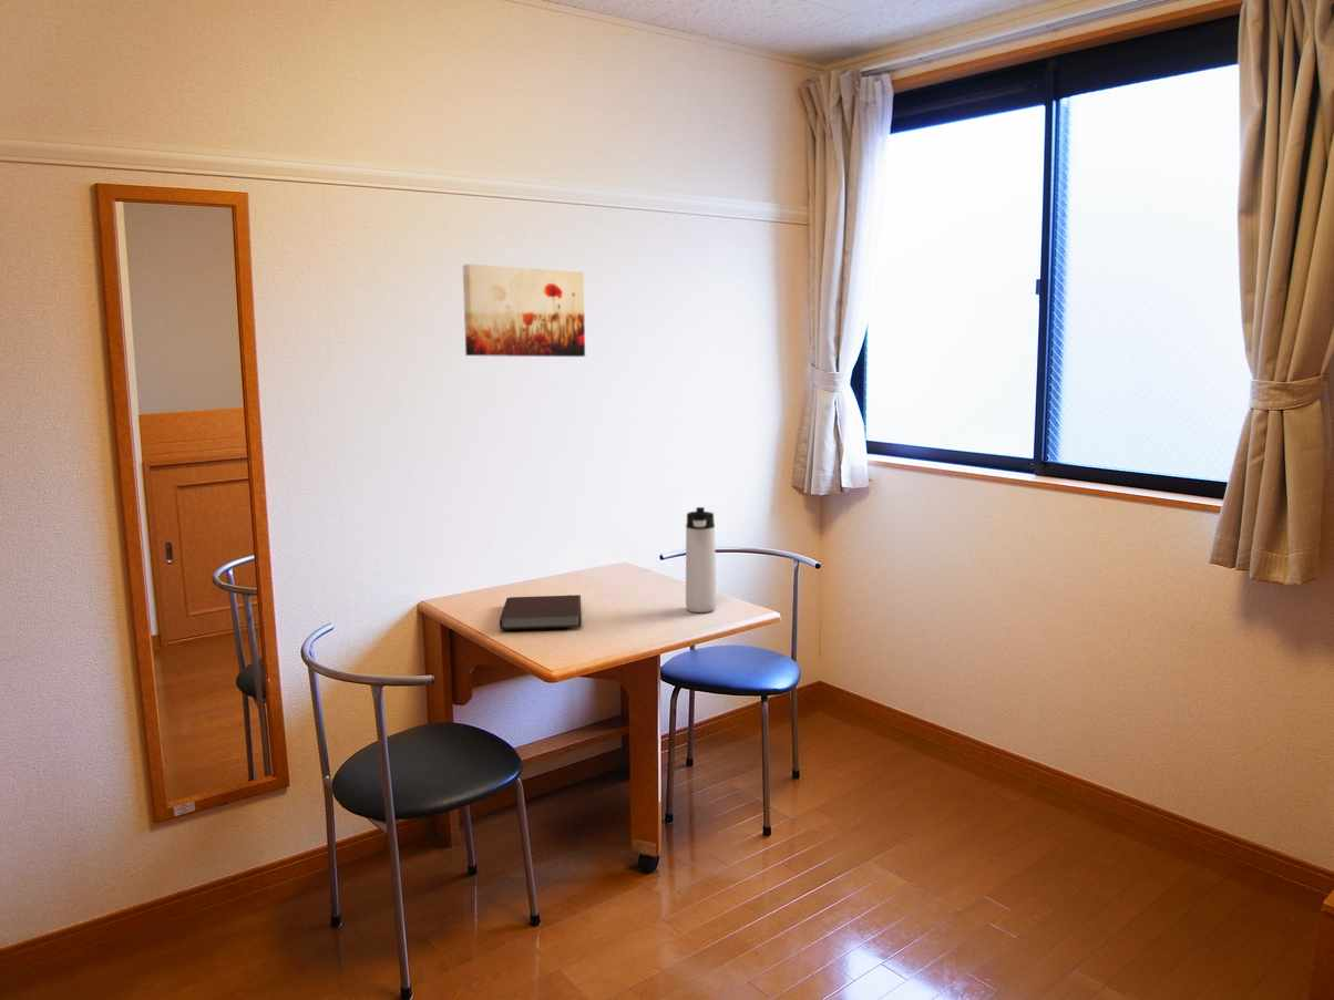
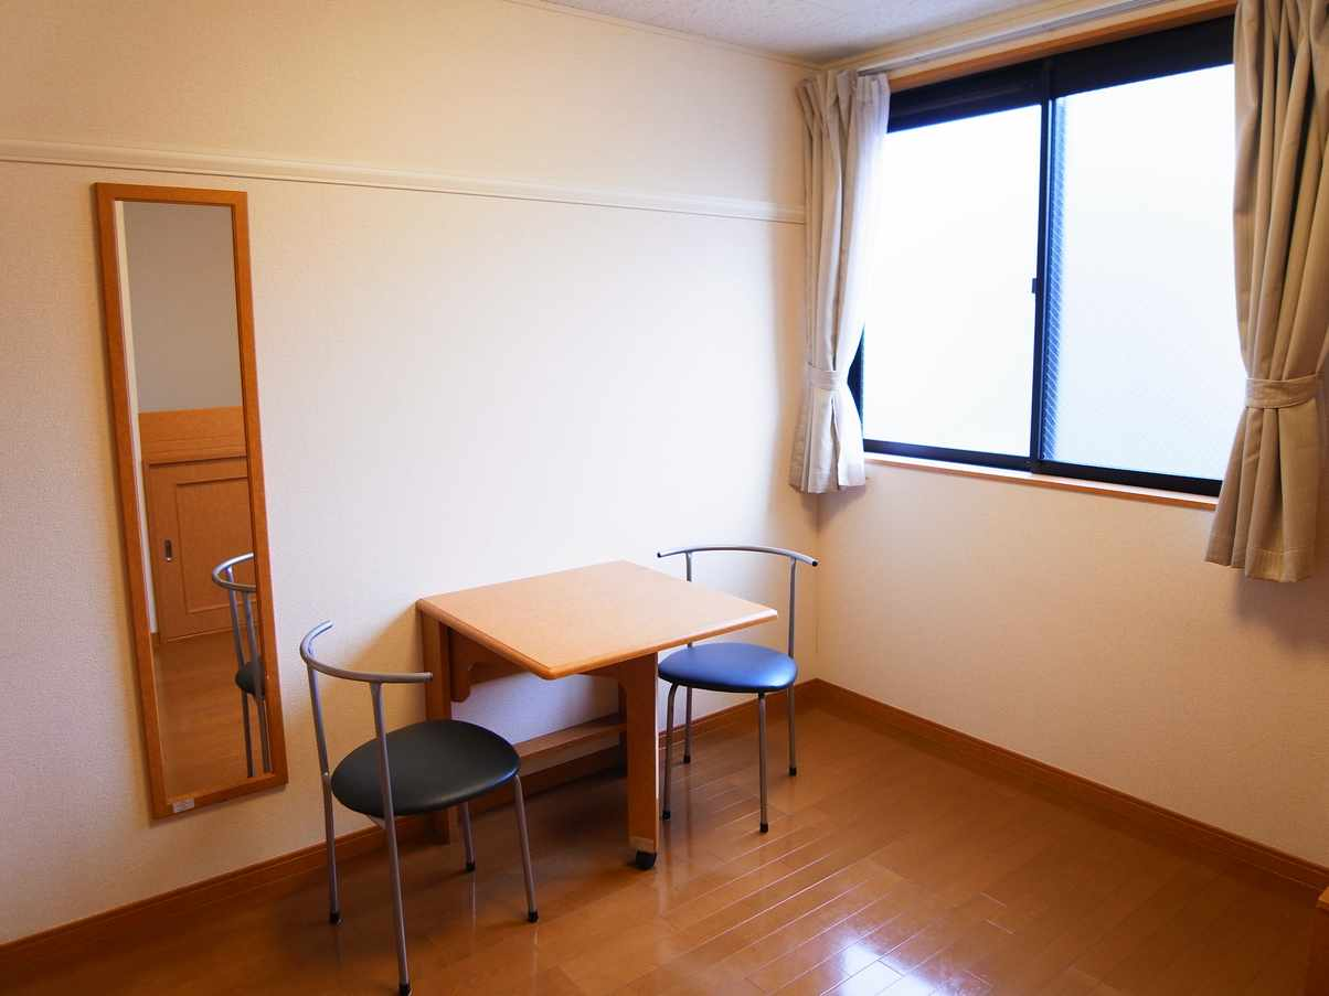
- notebook (542, 611)
- wall art (526, 312)
- thermos bottle (700, 559)
